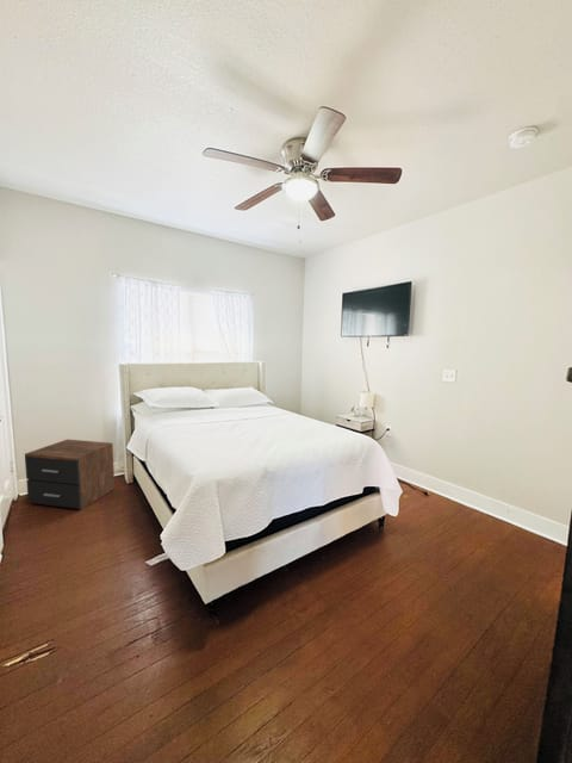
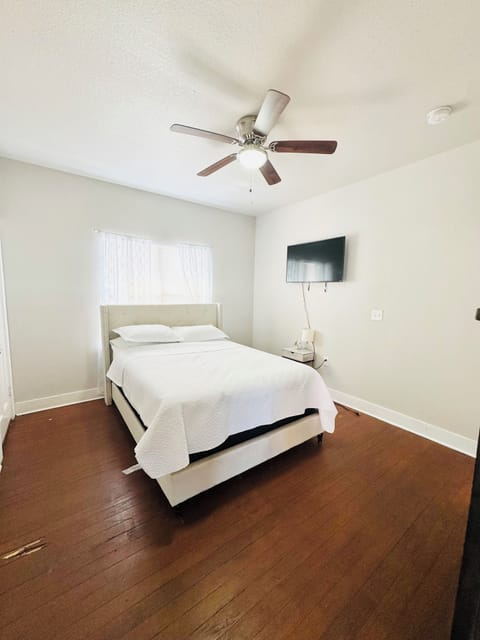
- nightstand (73, 472)
